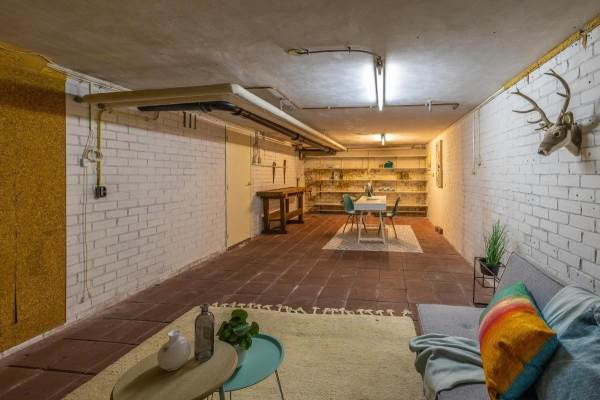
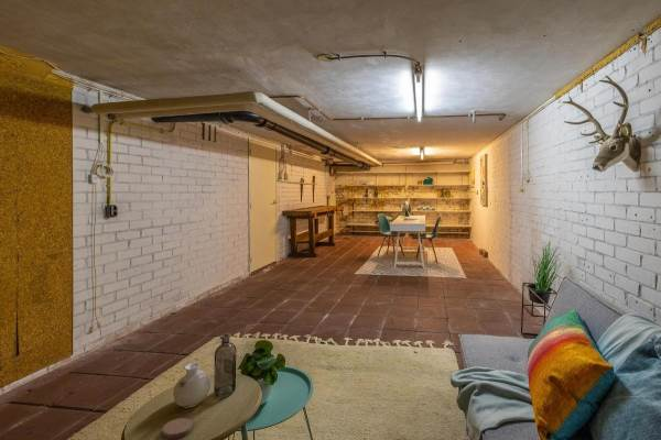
+ coaster (177, 427)
